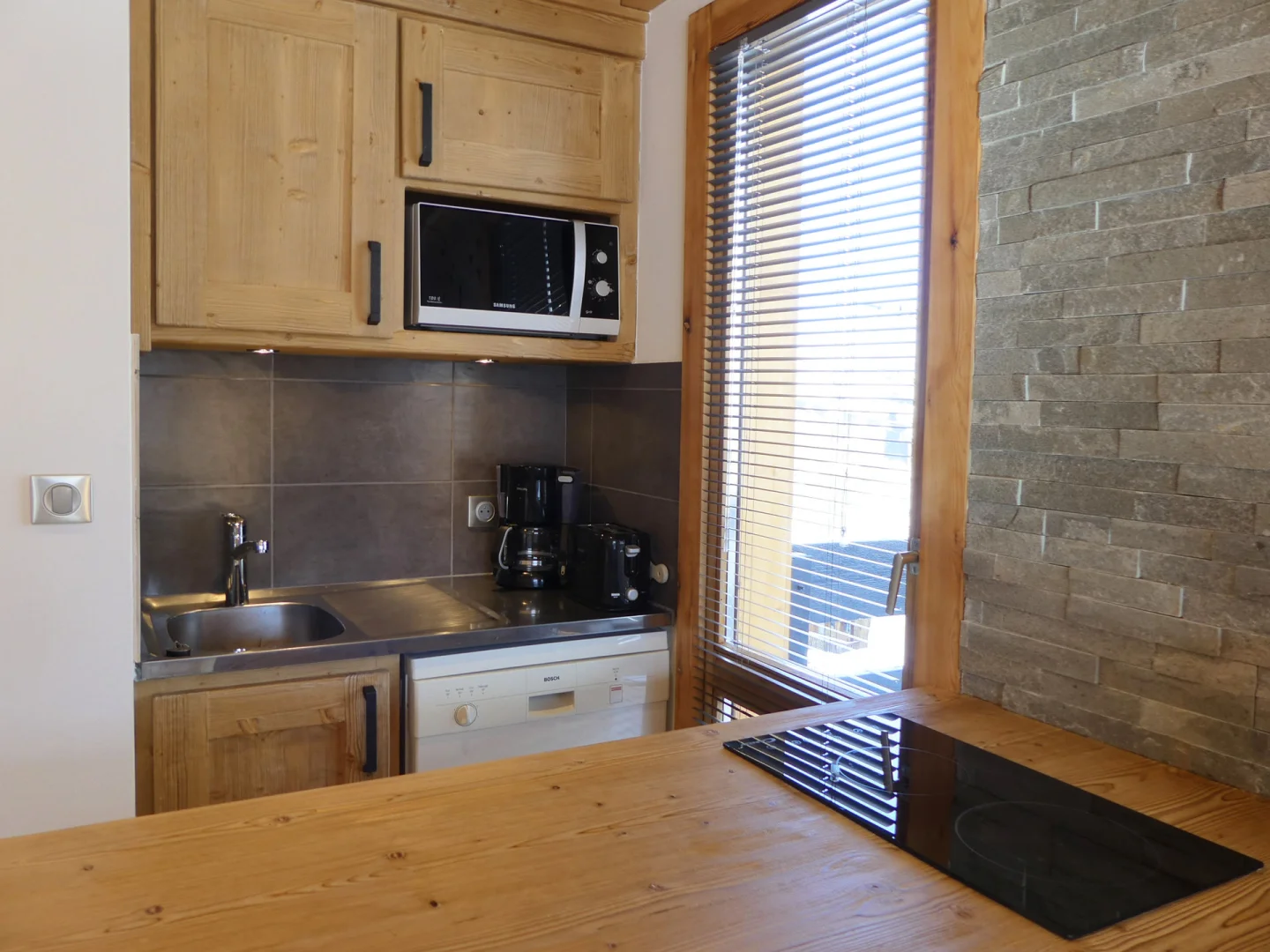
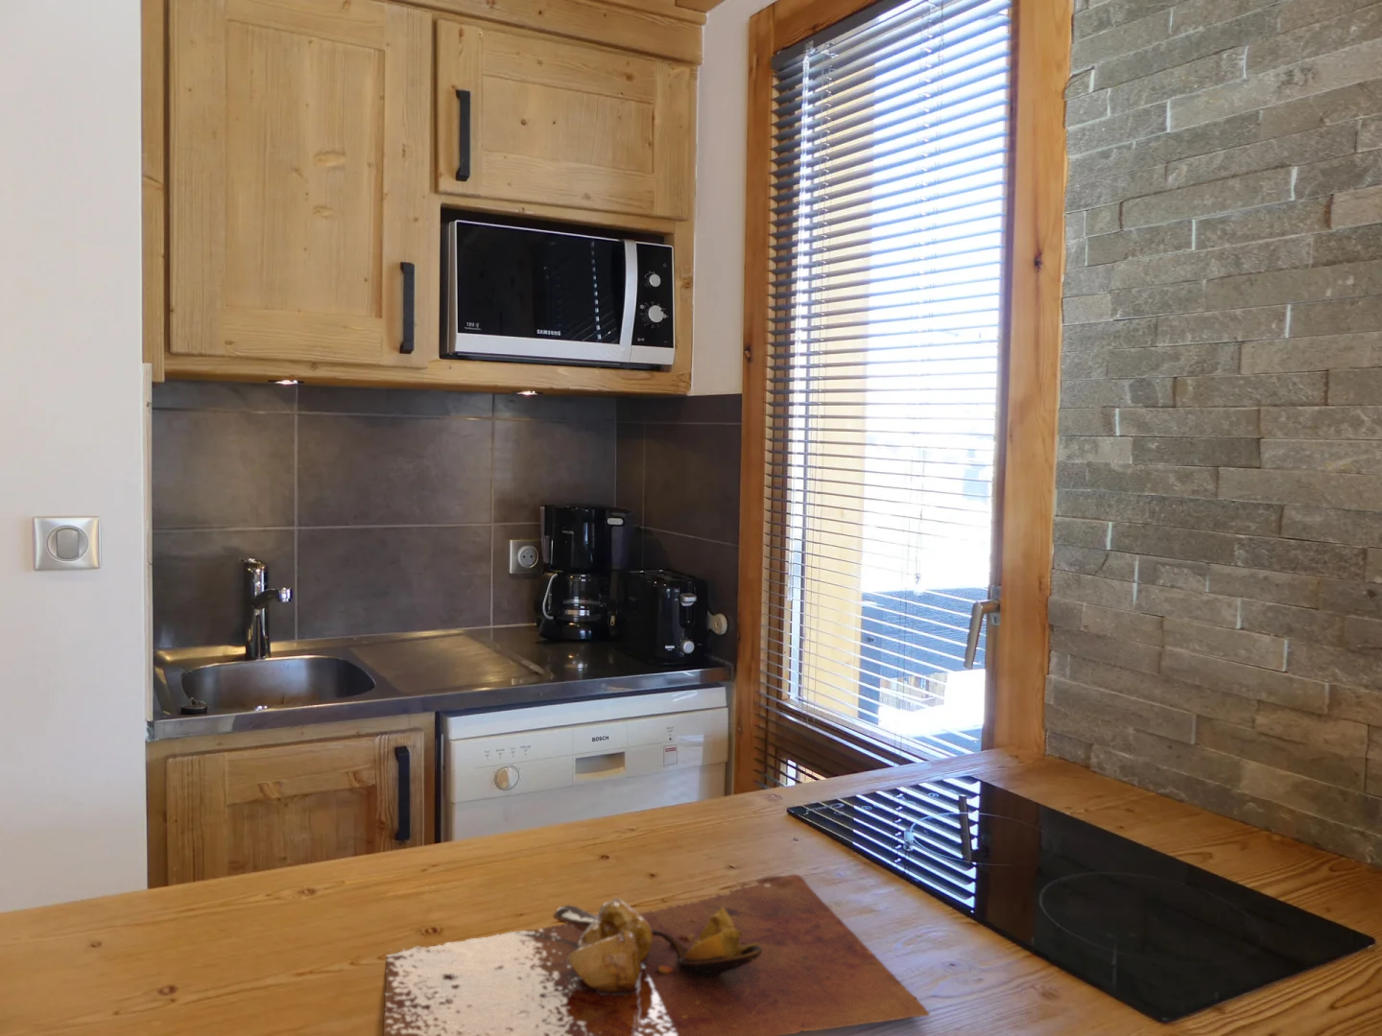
+ cutting board (634, 928)
